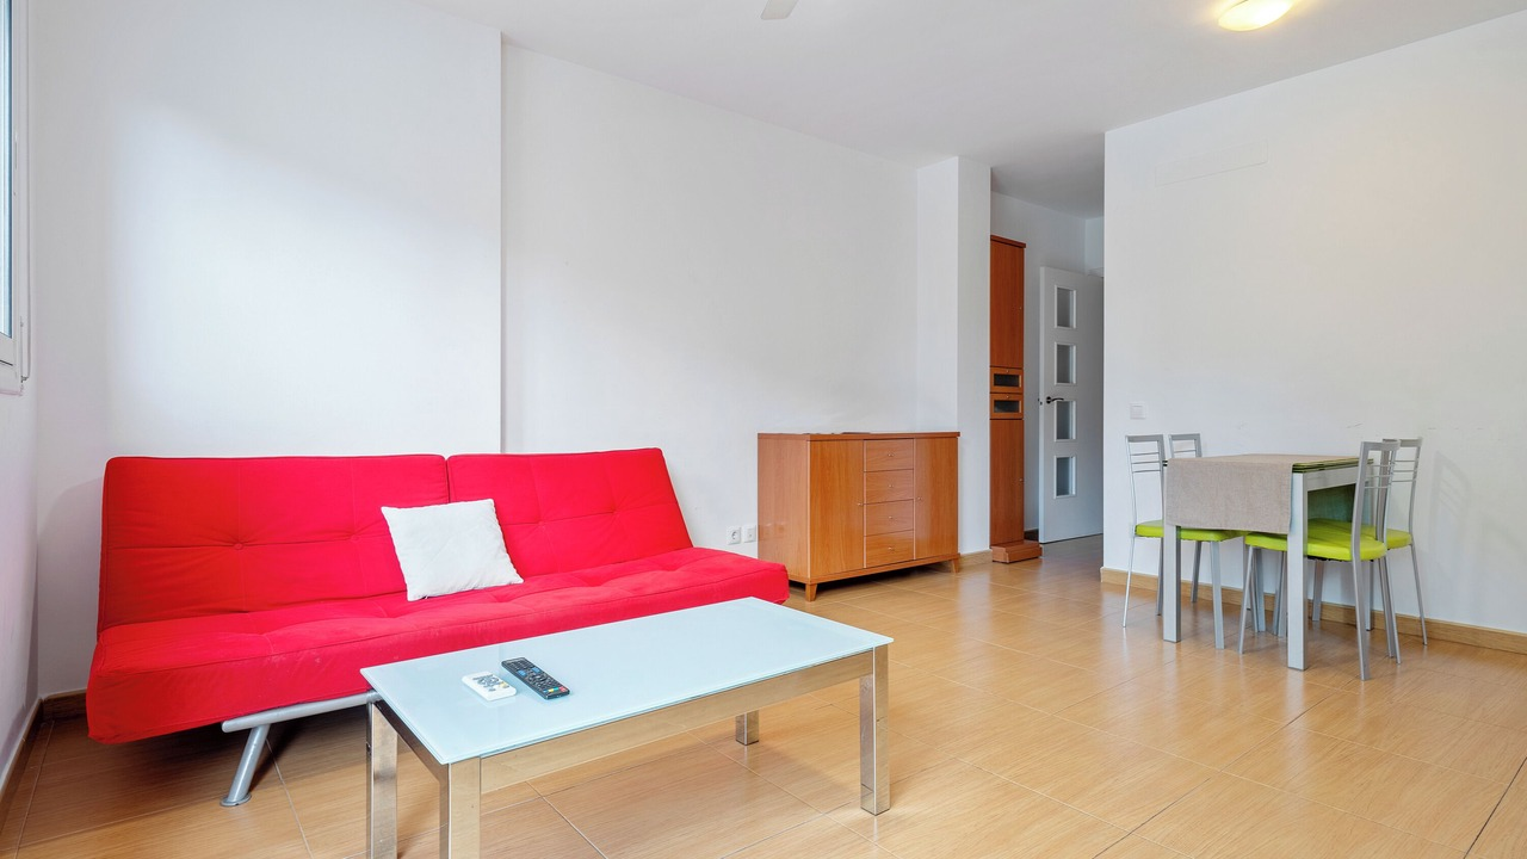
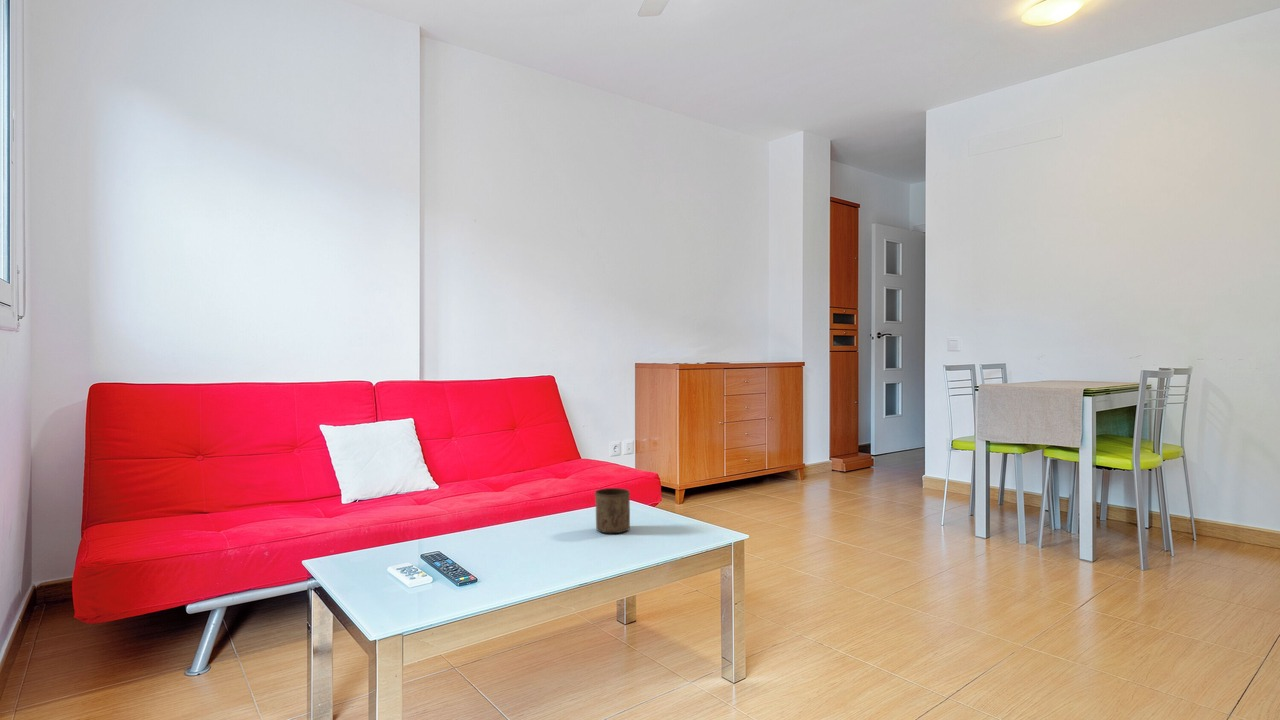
+ cup (612, 510)
